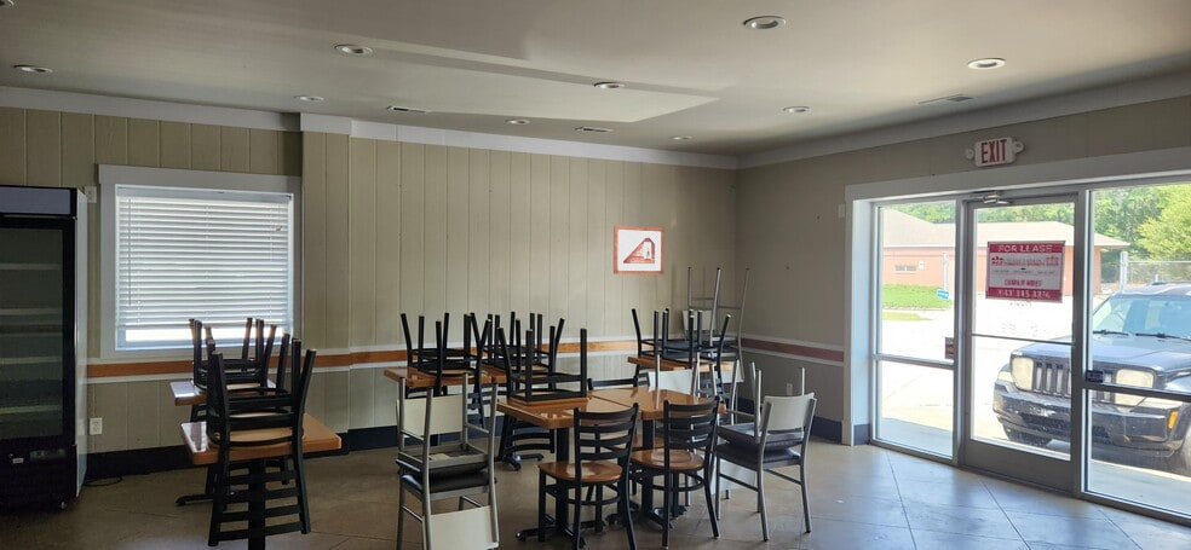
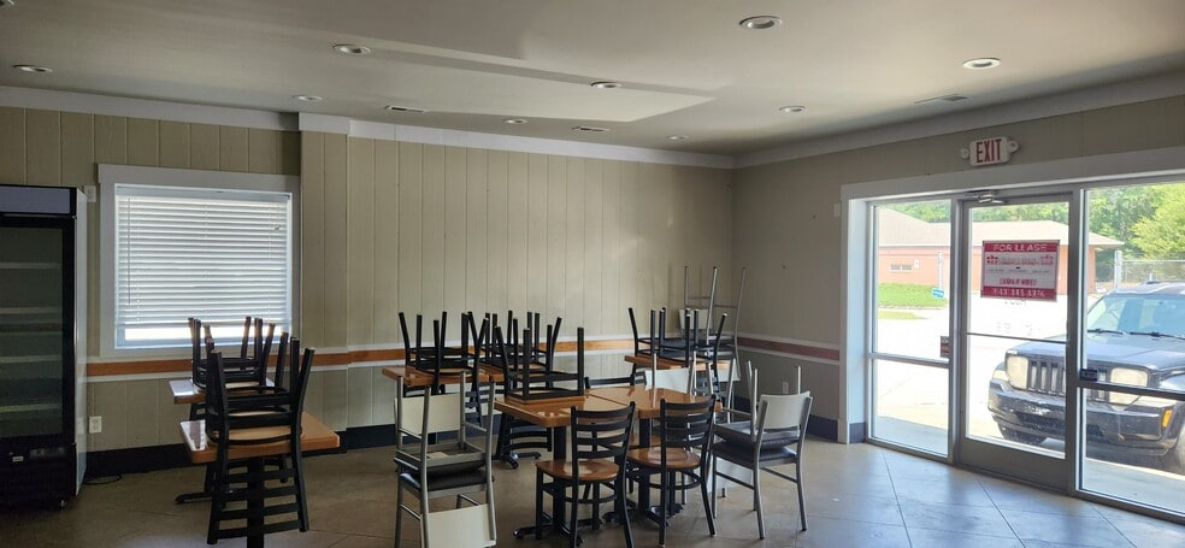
- picture frame (639, 250)
